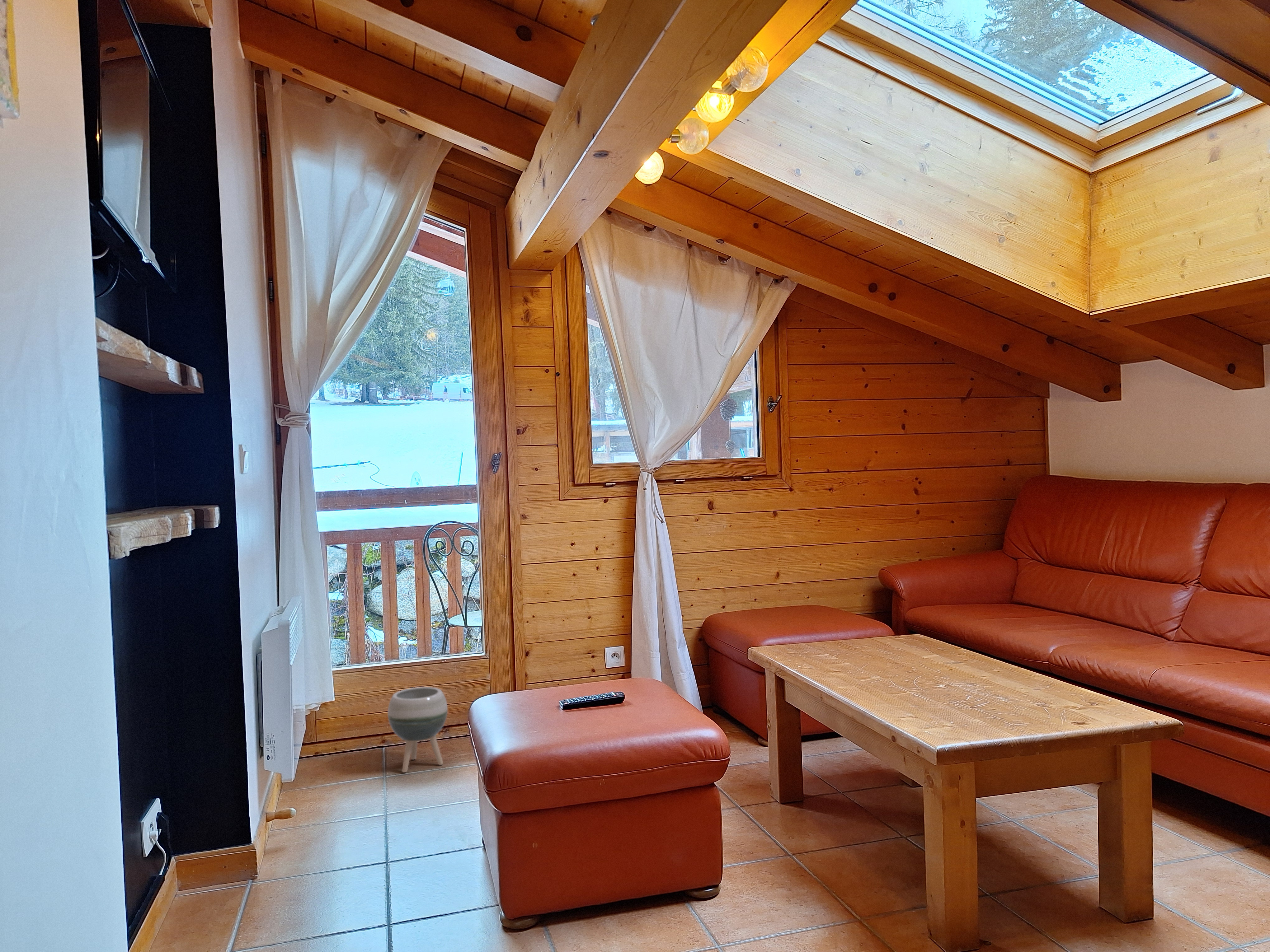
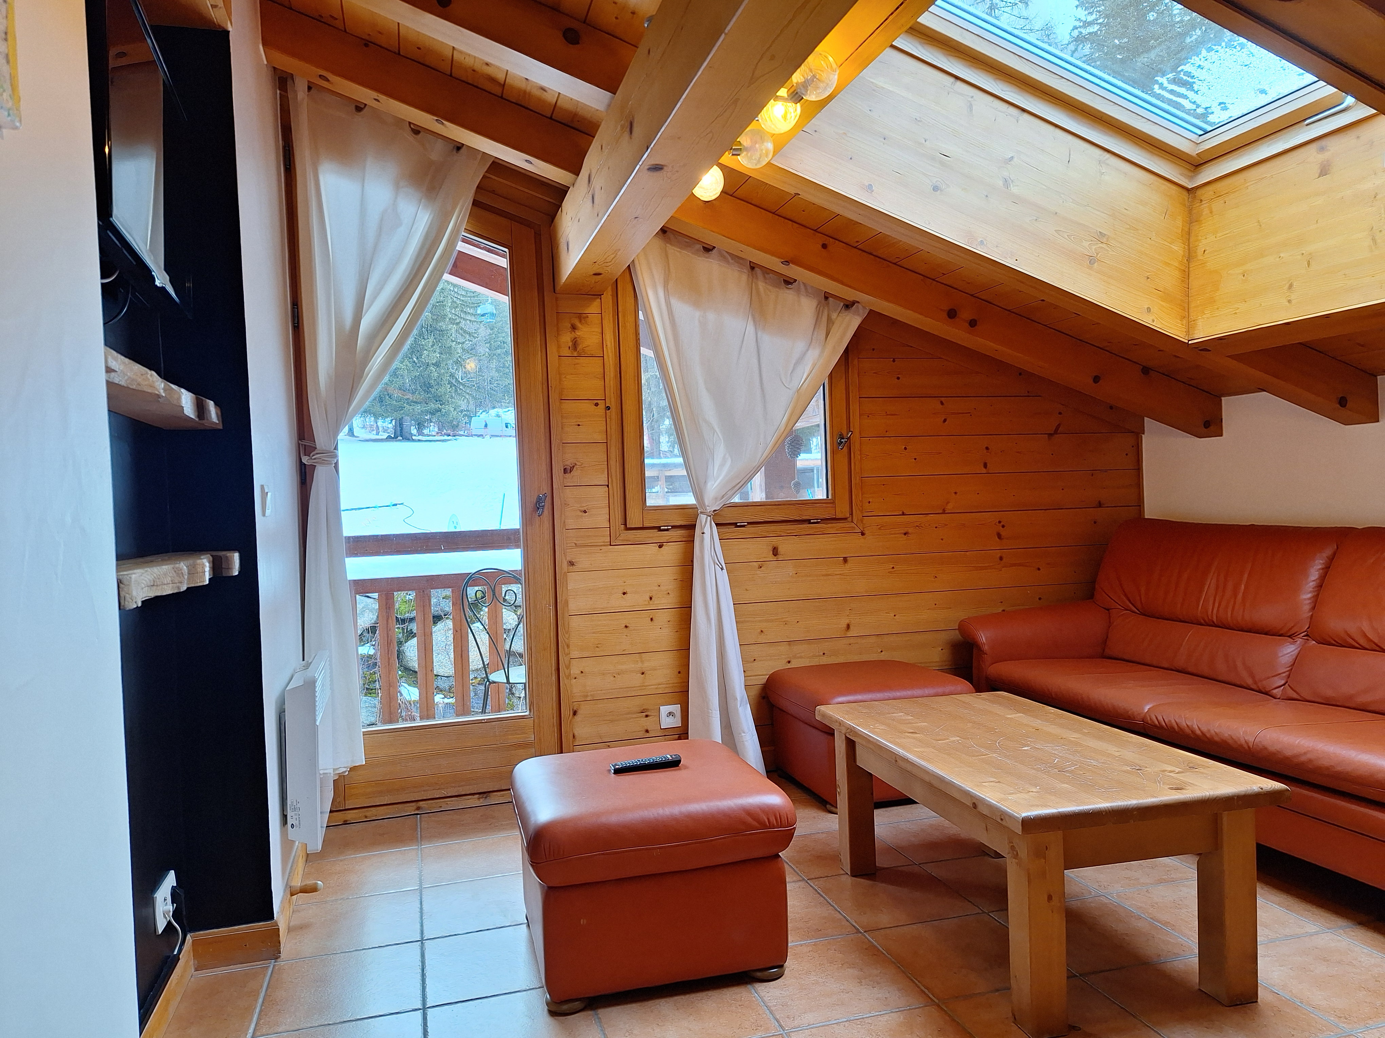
- planter (418, 729)
